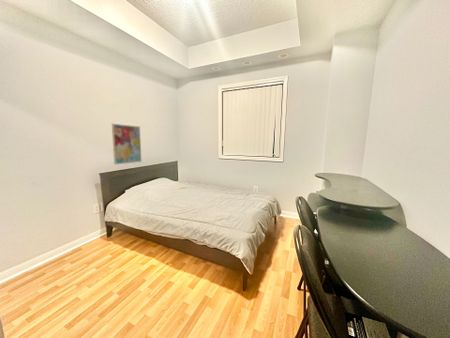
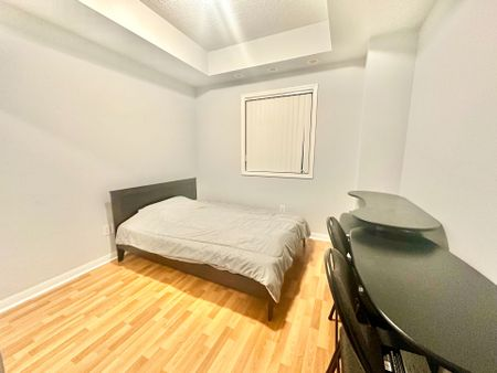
- wall art (127, 144)
